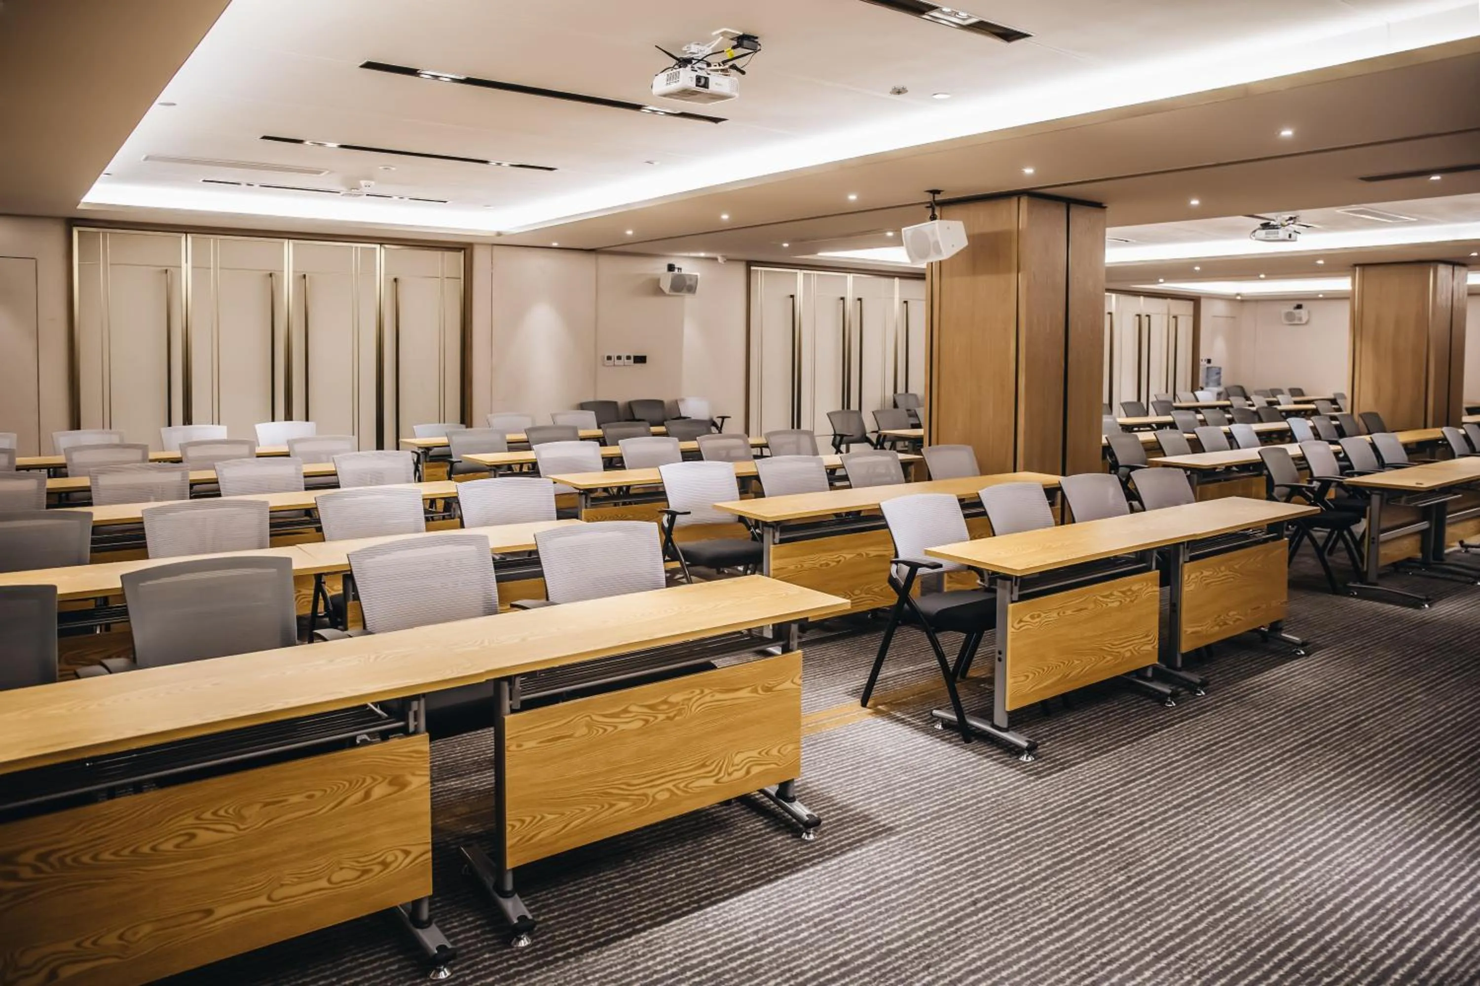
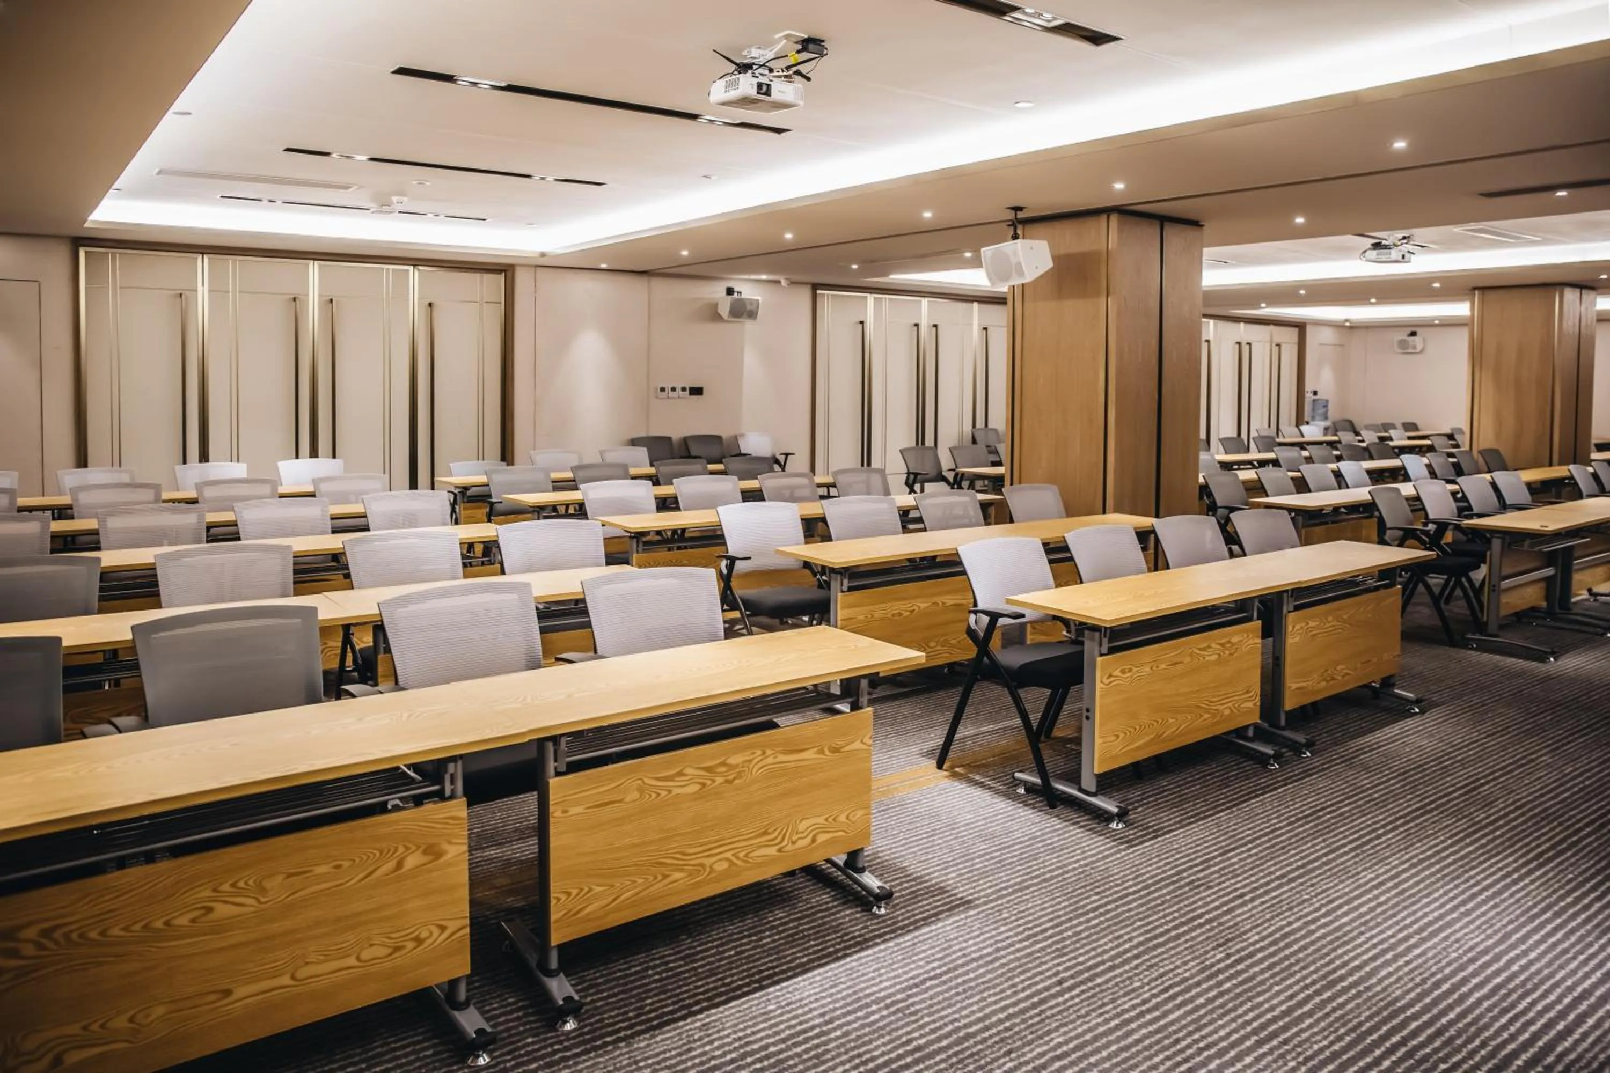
- smoke detector (899, 90)
